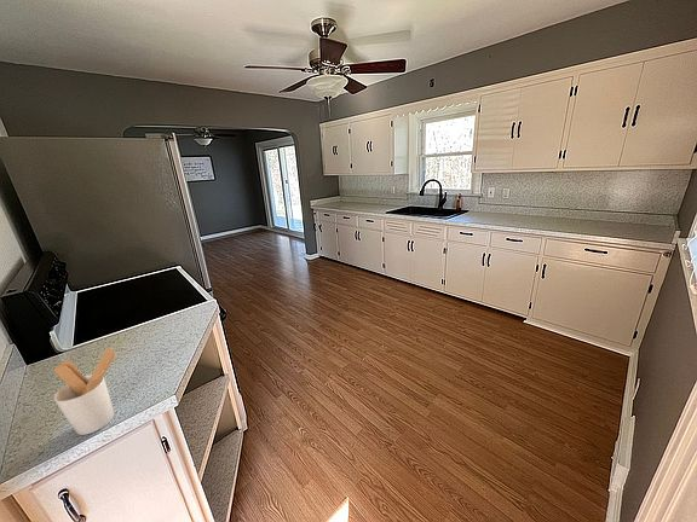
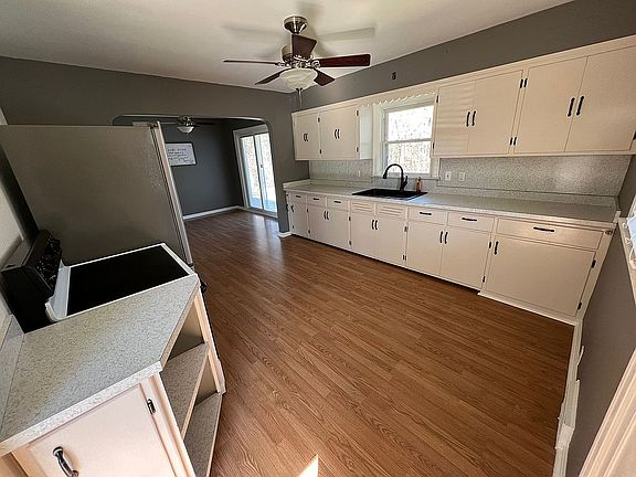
- utensil holder (94, 388)
